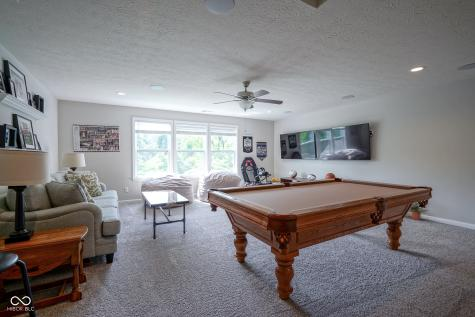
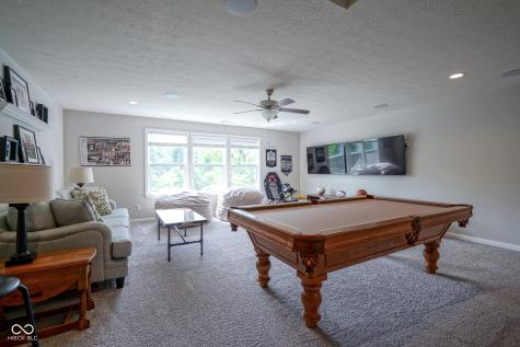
- potted plant (416, 209)
